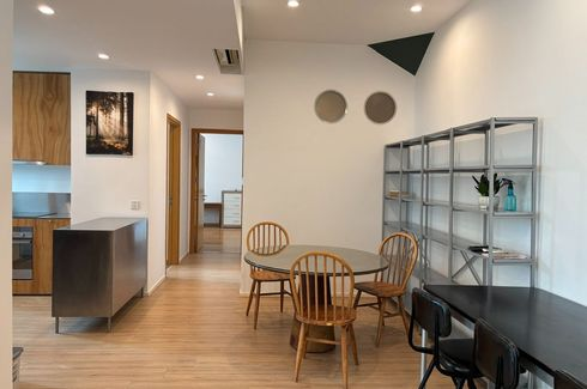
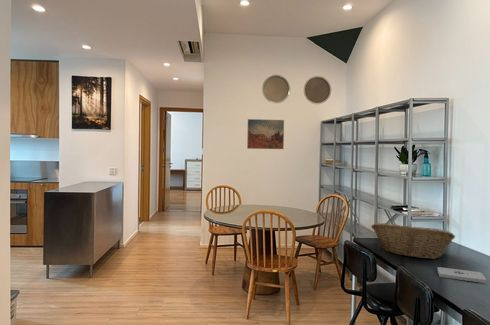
+ wall art (265, 134)
+ fruit basket (410, 237)
+ notepad (460, 274)
